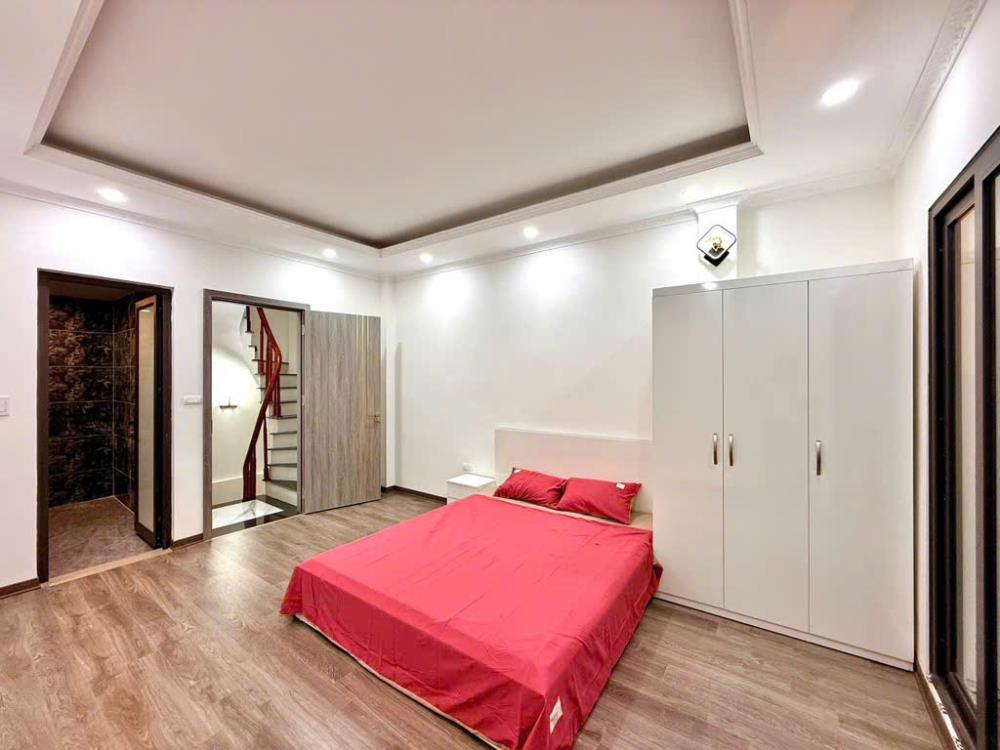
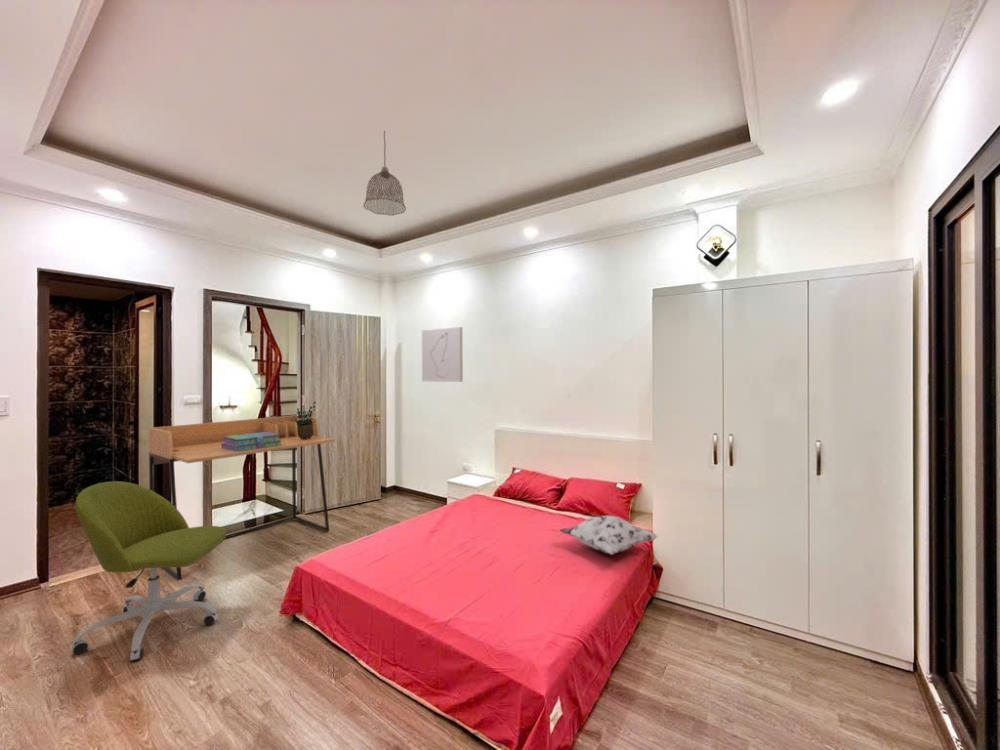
+ stack of books (252, 440)
+ potted plant (305, 420)
+ pendant lamp (384, 169)
+ office chair (156, 555)
+ desk (247, 454)
+ wall art (441, 355)
+ decorative pillow (607, 533)
